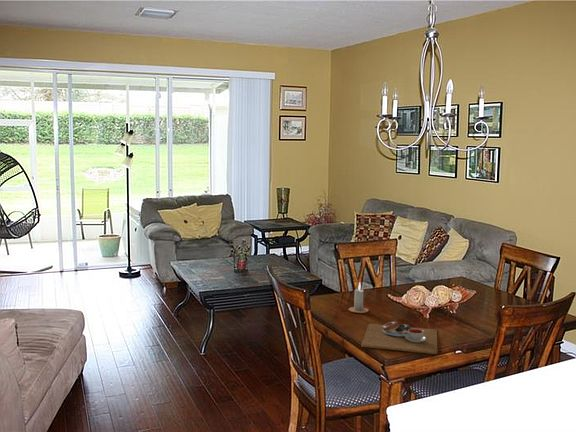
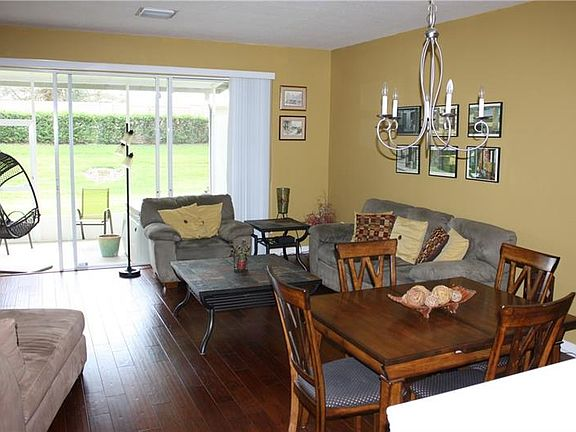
- candle (358, 295)
- placemat (400, 331)
